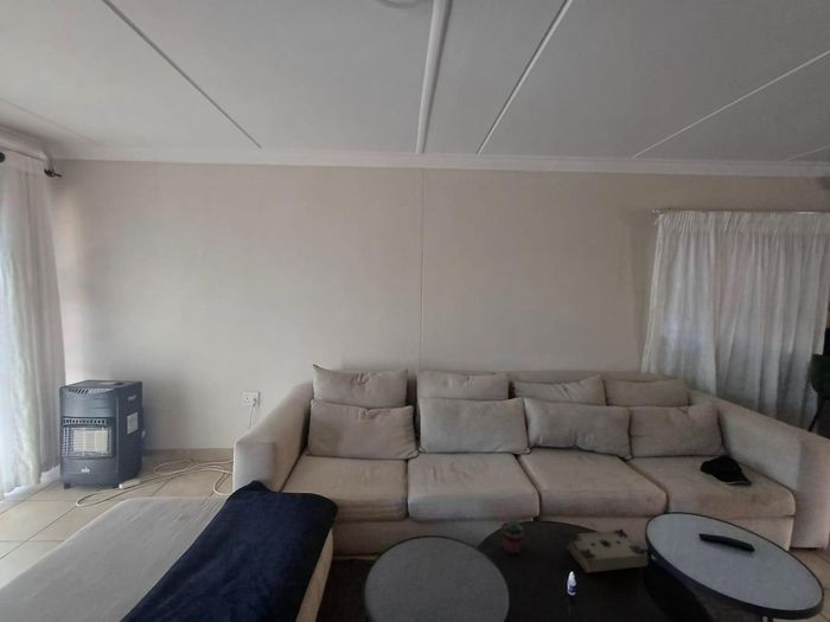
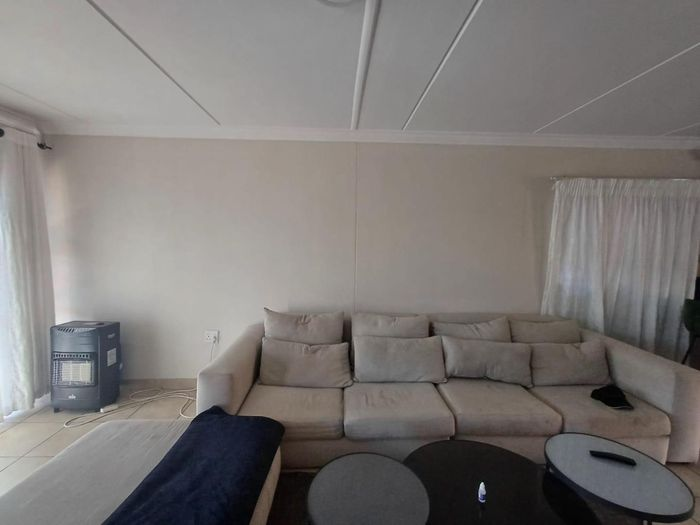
- book (605, 550)
- potted succulent (511, 534)
